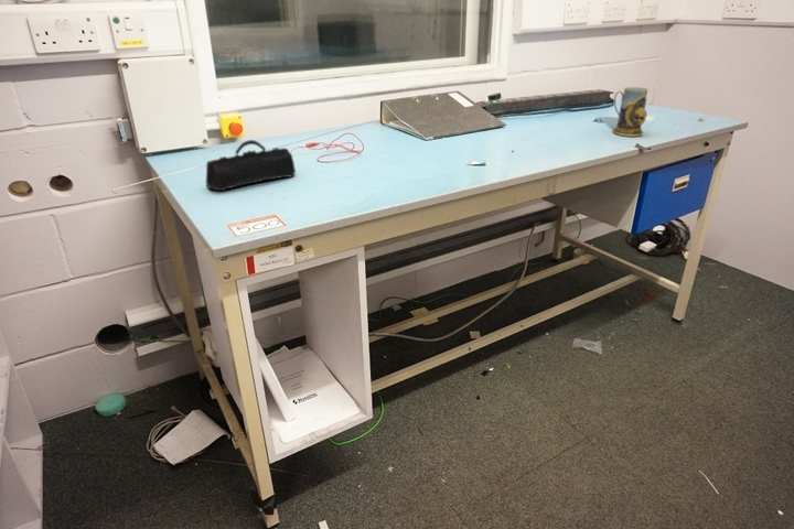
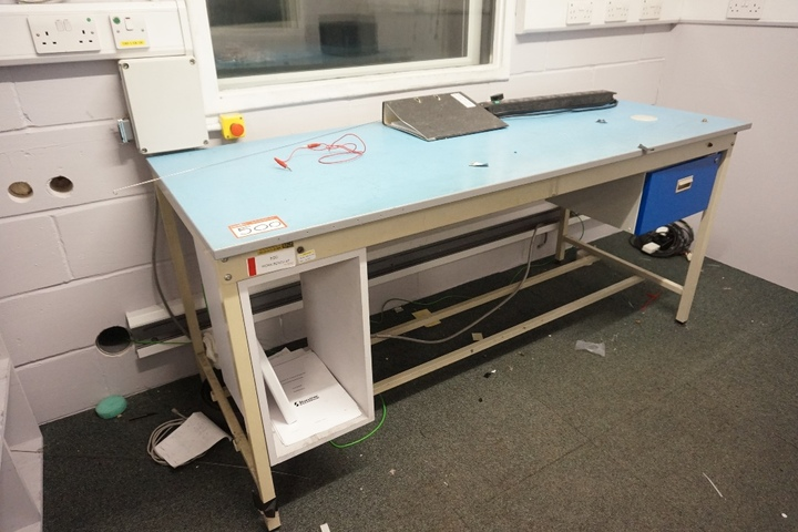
- mug (629, 110)
- pencil case (249, 161)
